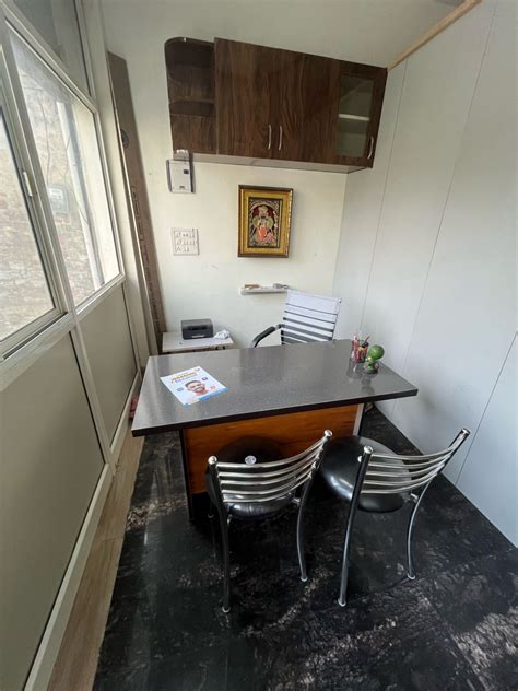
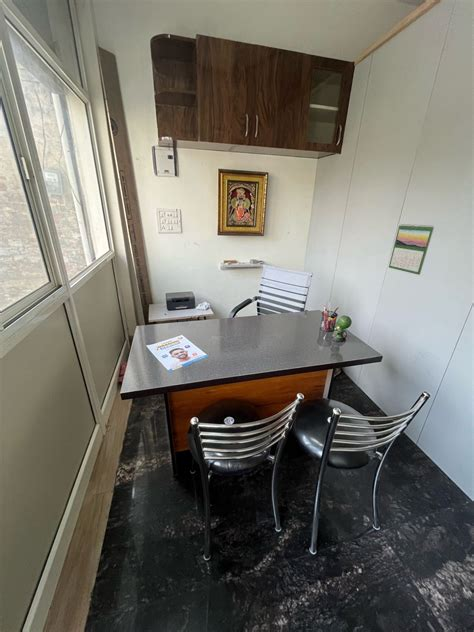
+ calendar (409, 248)
